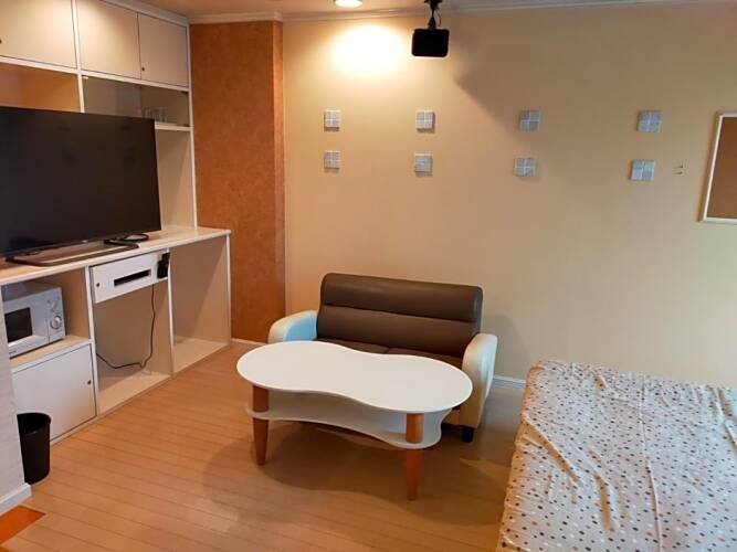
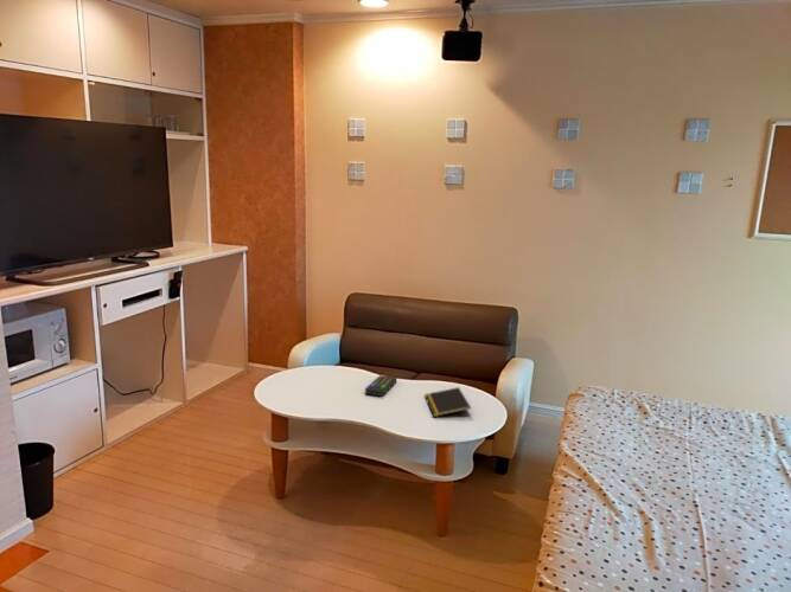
+ remote control (381, 384)
+ notepad (446, 401)
